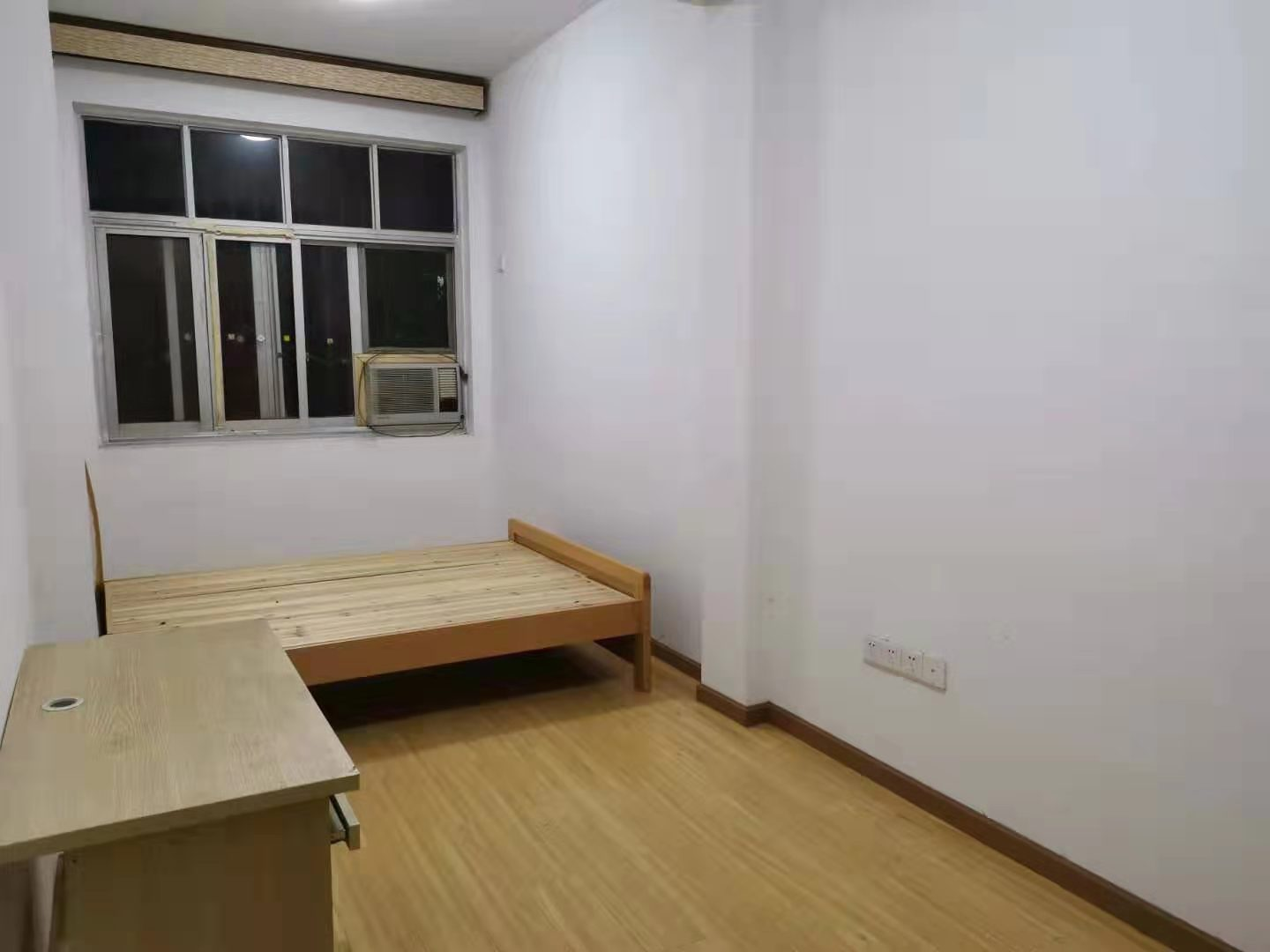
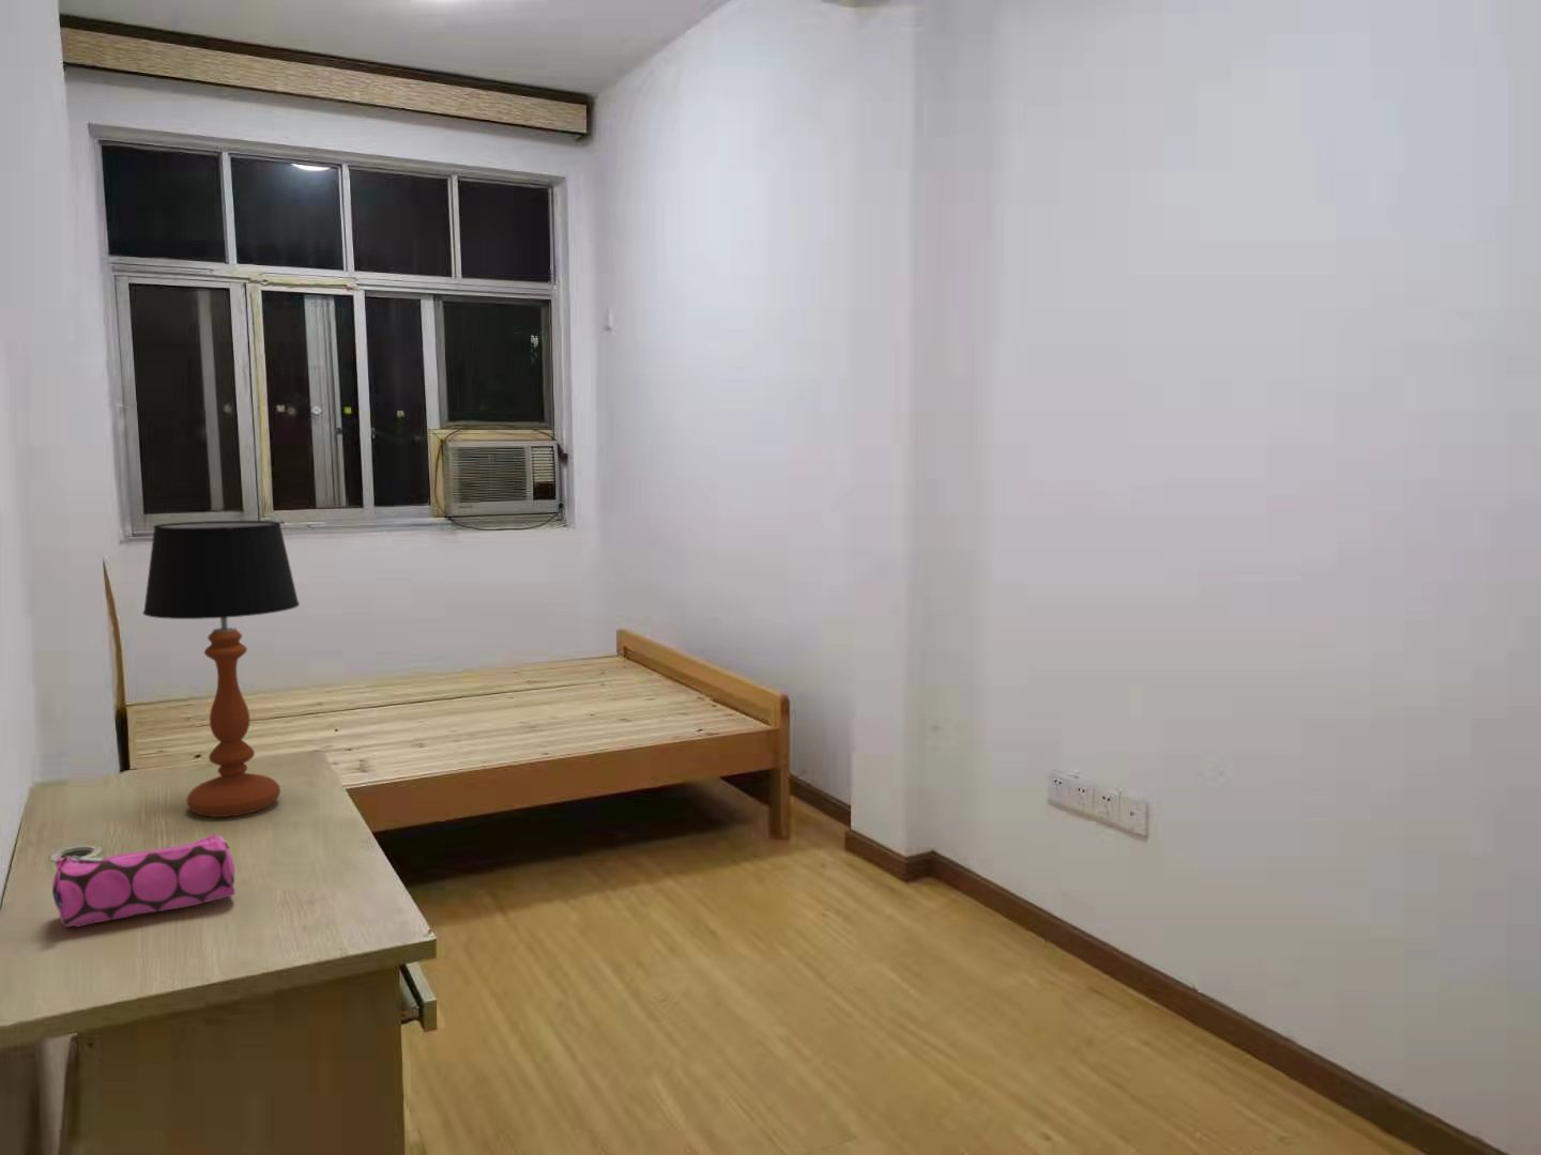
+ table lamp (226, 666)
+ pencil case (147, 876)
